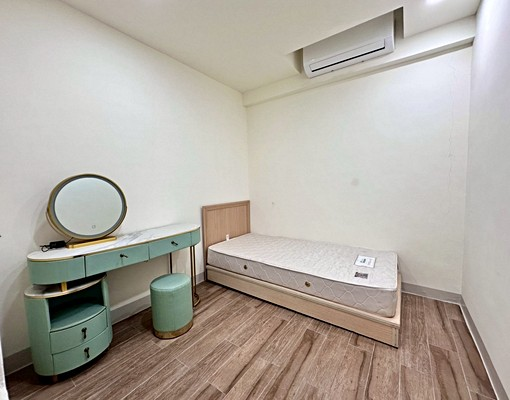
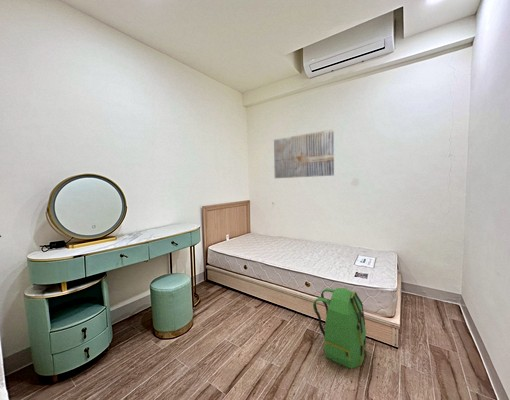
+ wall art (301, 156)
+ backpack (340, 319)
